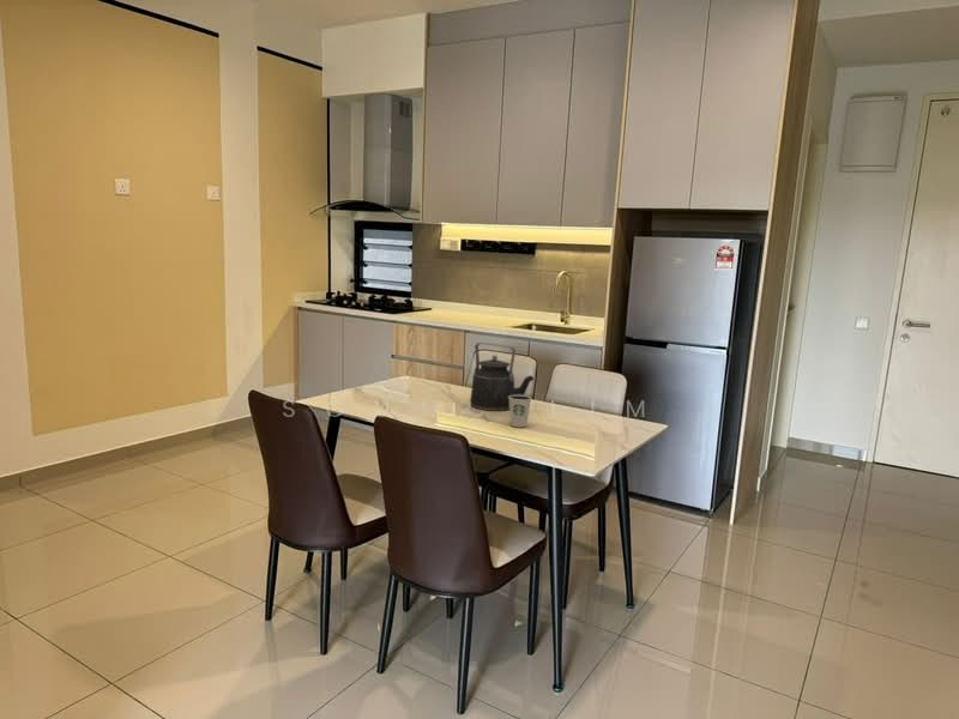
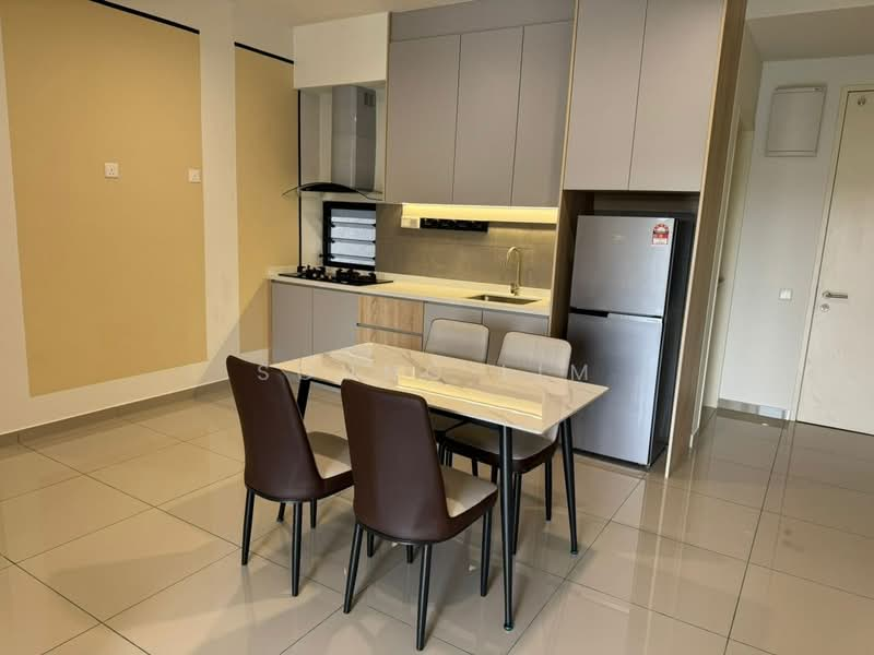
- kettle (502, 376)
- dixie cup (519, 411)
